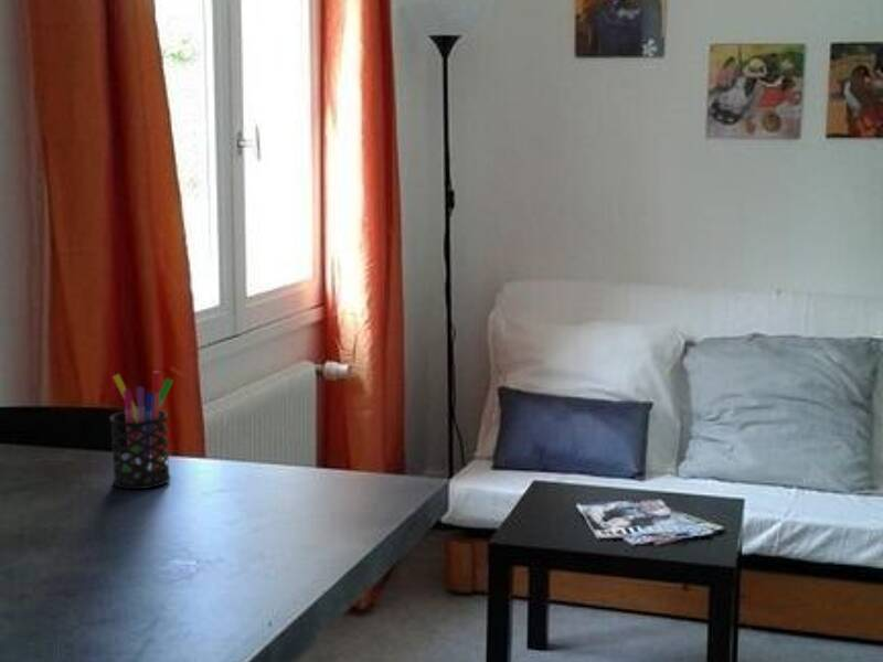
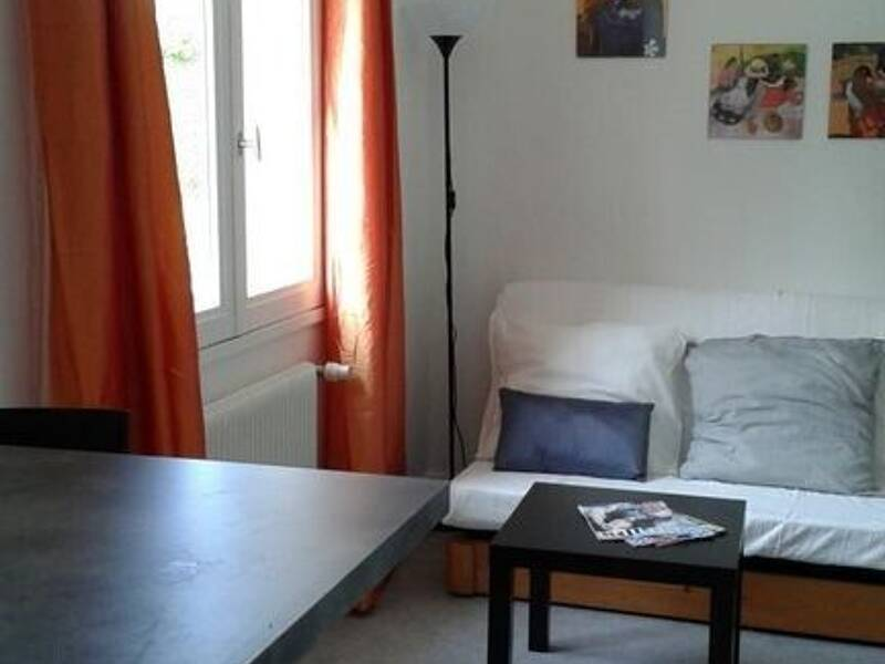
- pen holder (146, 424)
